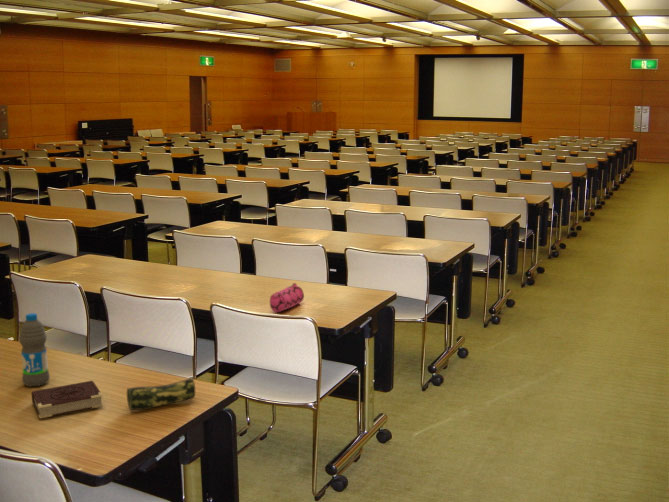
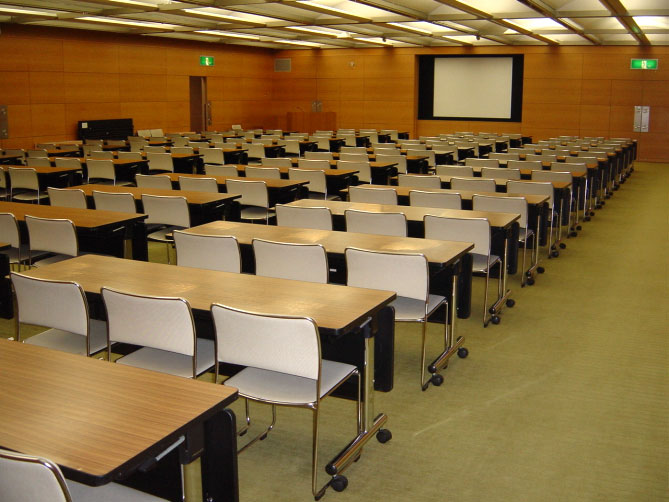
- book (66, 397)
- pencil case (286, 297)
- pencil case (163, 393)
- water bottle (33, 349)
